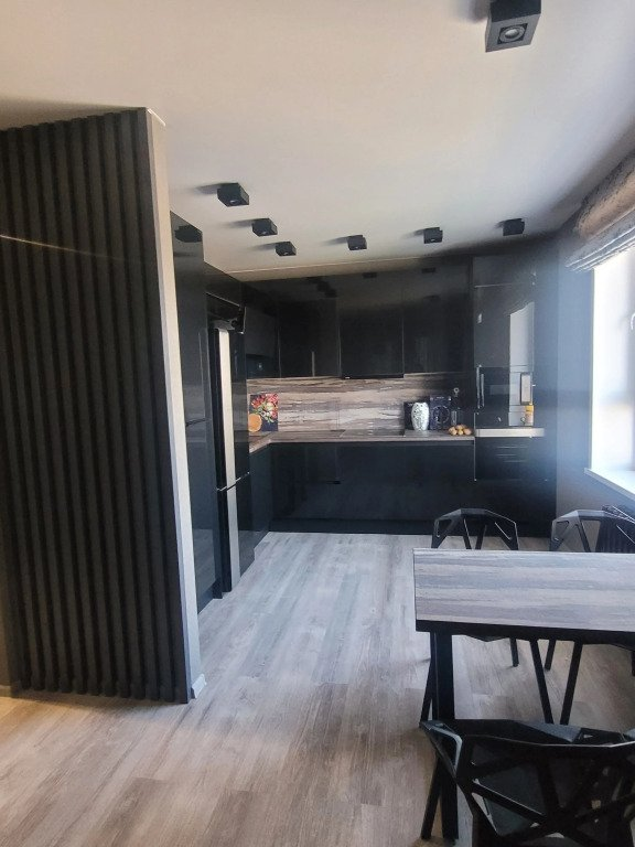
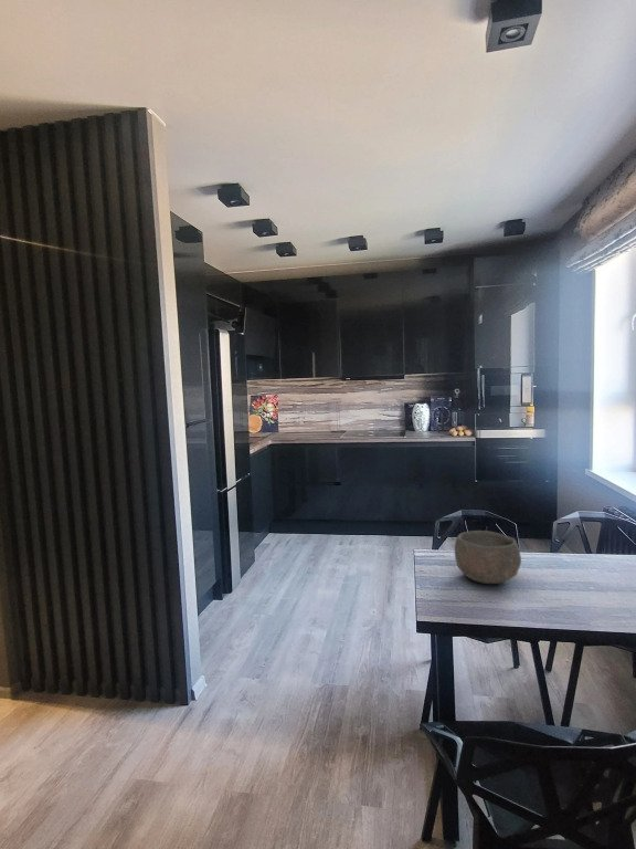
+ bowl (487, 557)
